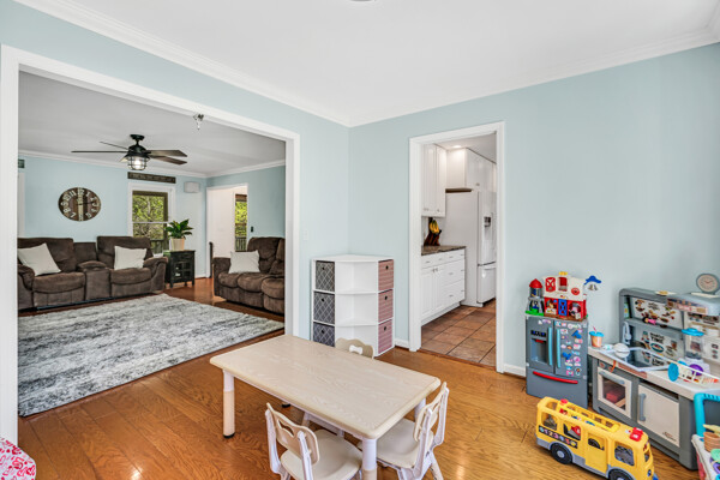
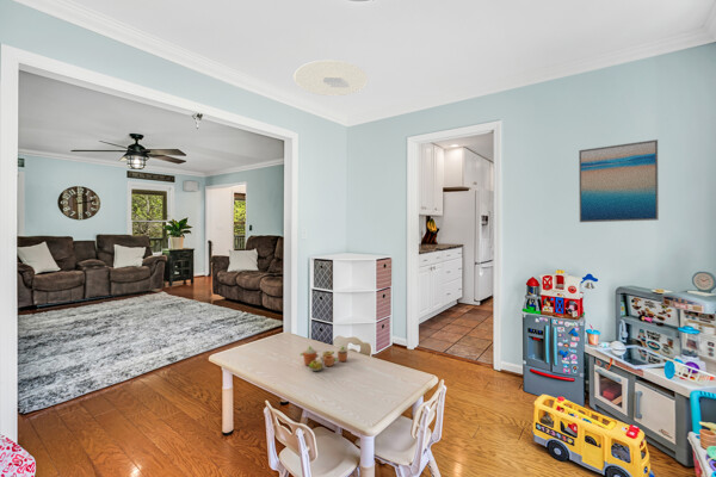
+ ceiling light (331, 76)
+ wall art (616, 182)
+ toy tea set (325, 353)
